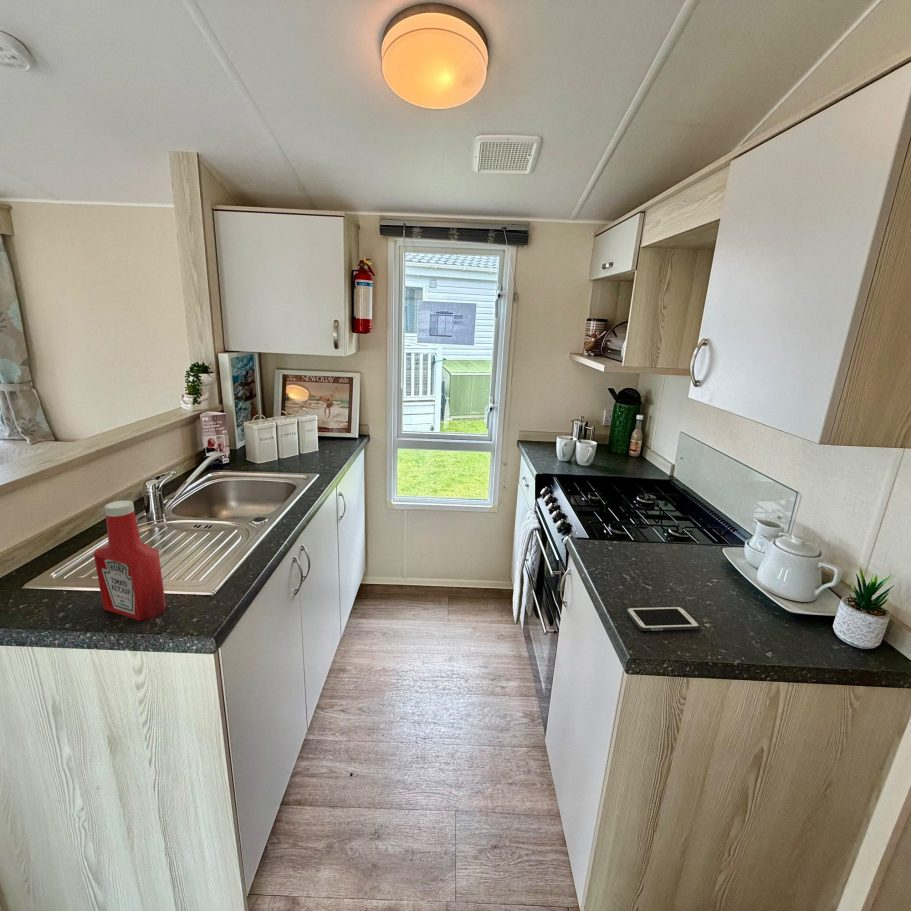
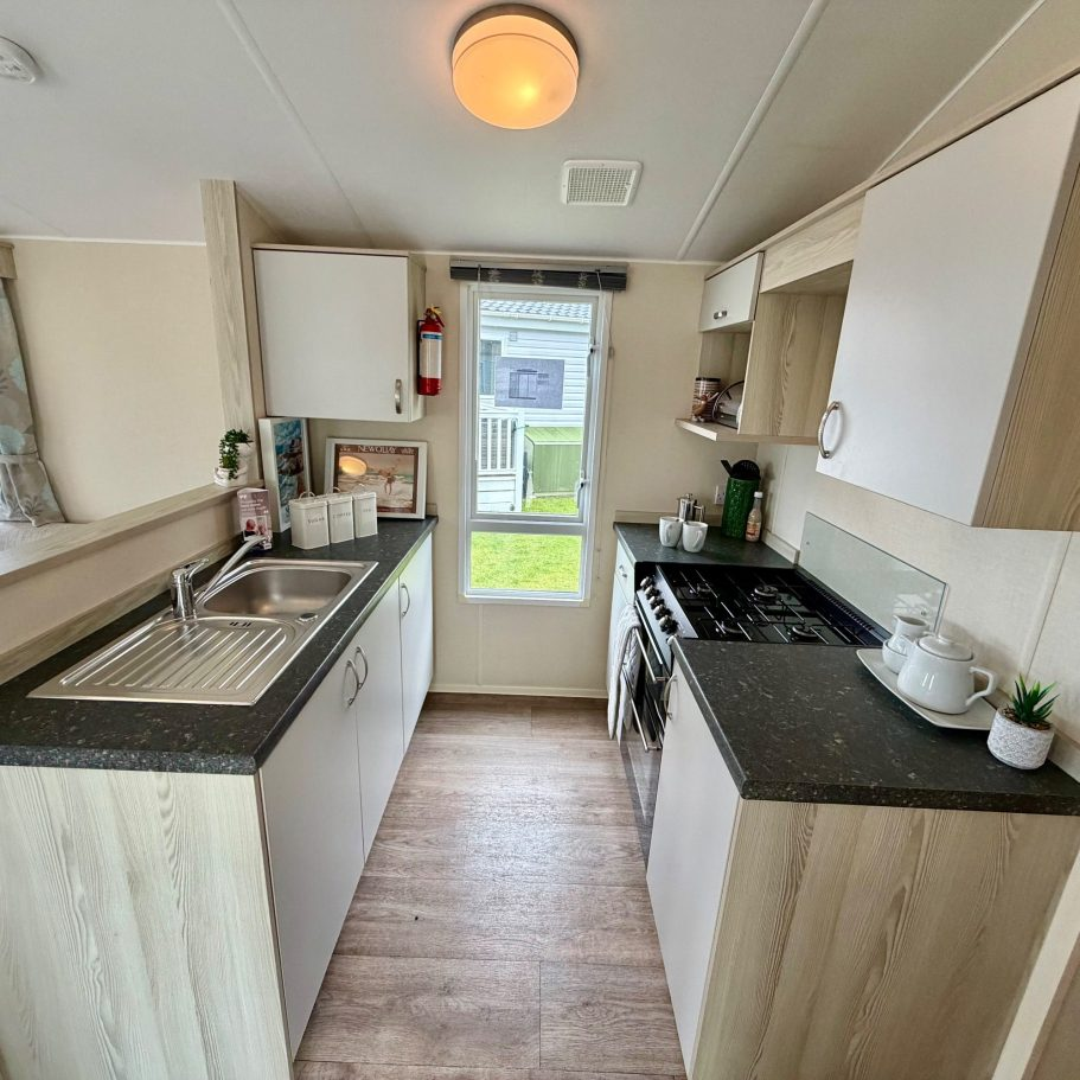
- cell phone (662, 618)
- soap bottle (127, 557)
